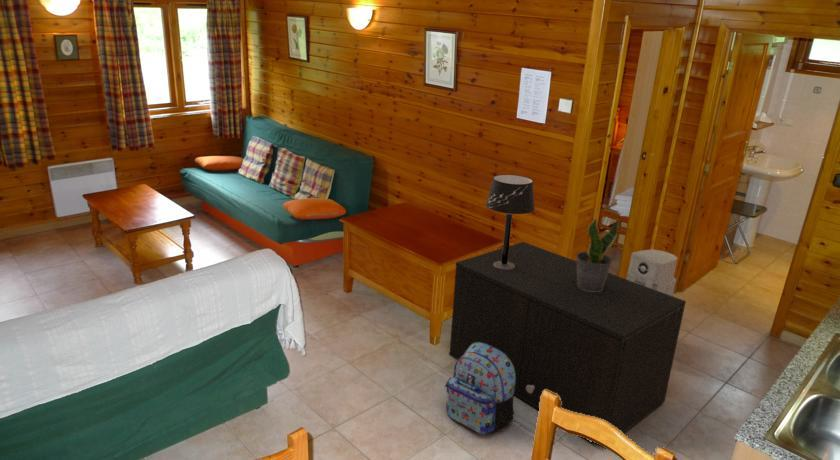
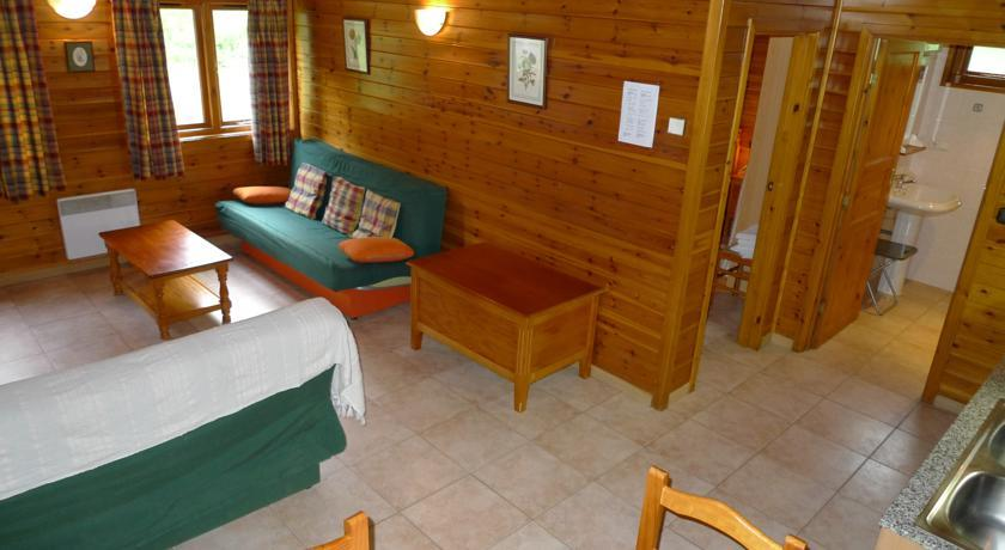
- storage cabinet (556, 331)
- potted plant (595, 250)
- backpack (480, 384)
- table lamp (508, 223)
- air purifier (651, 288)
